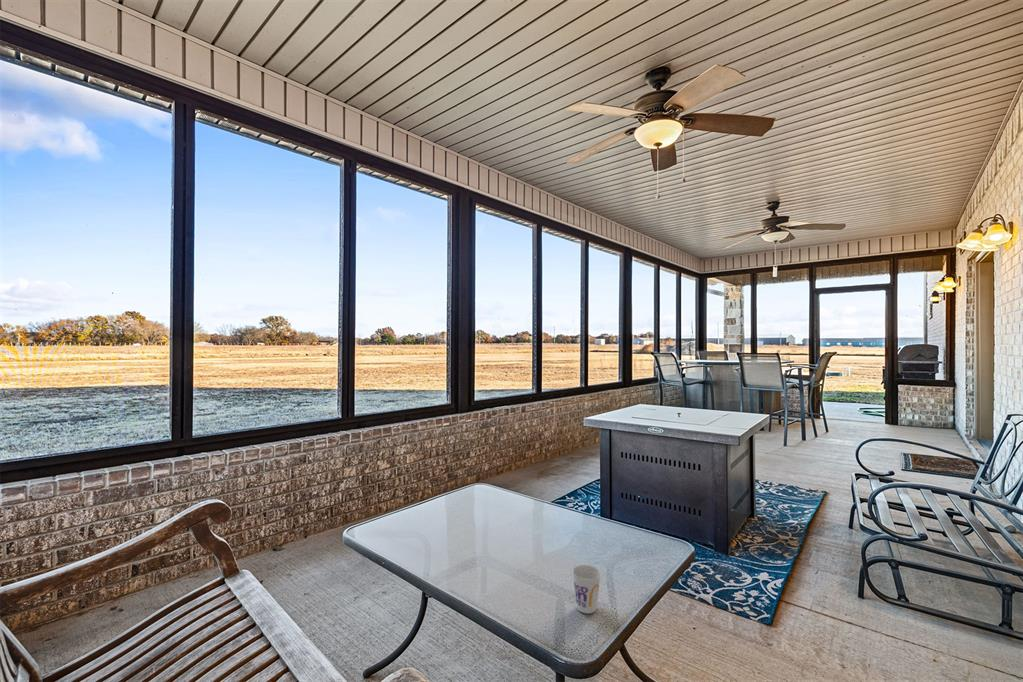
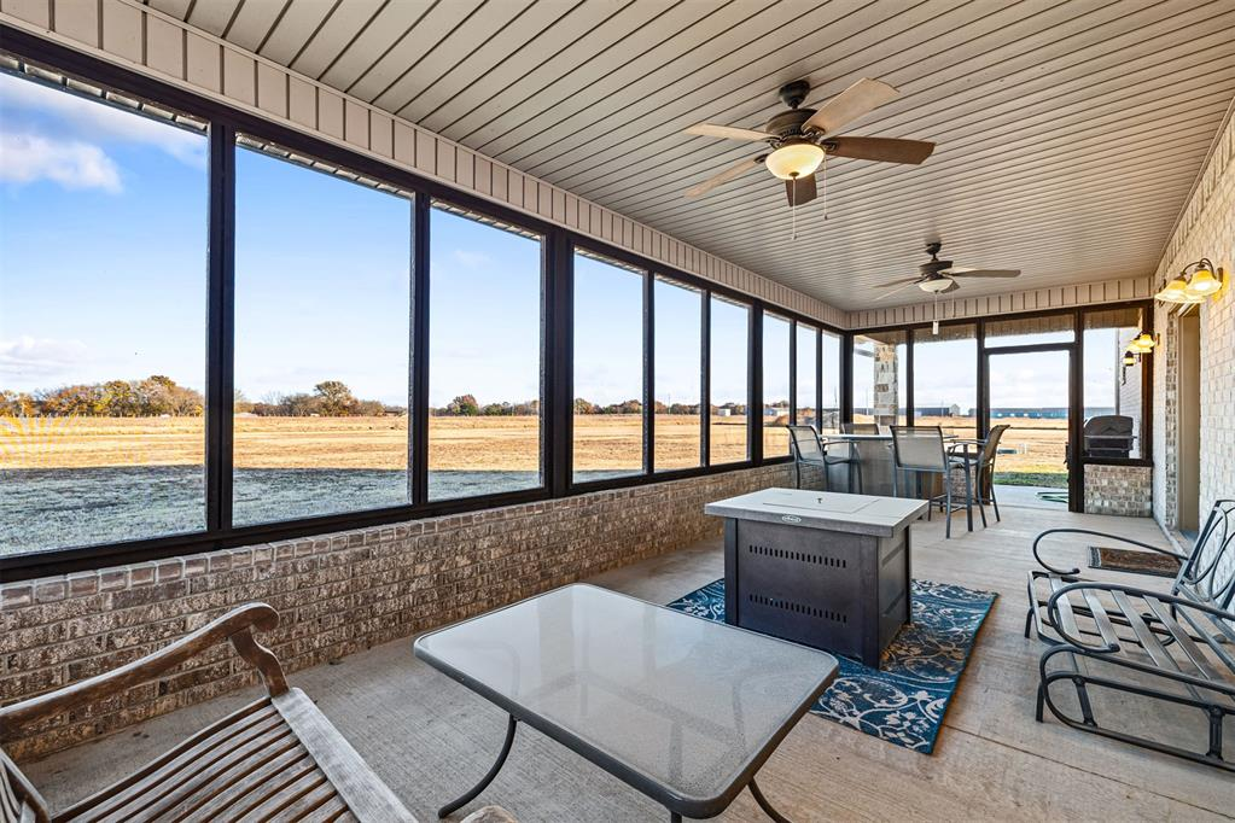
- cup (586, 589)
